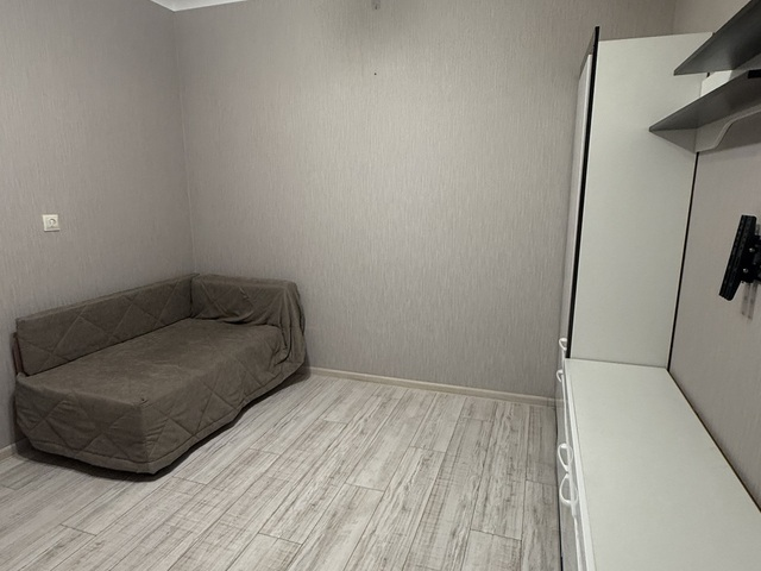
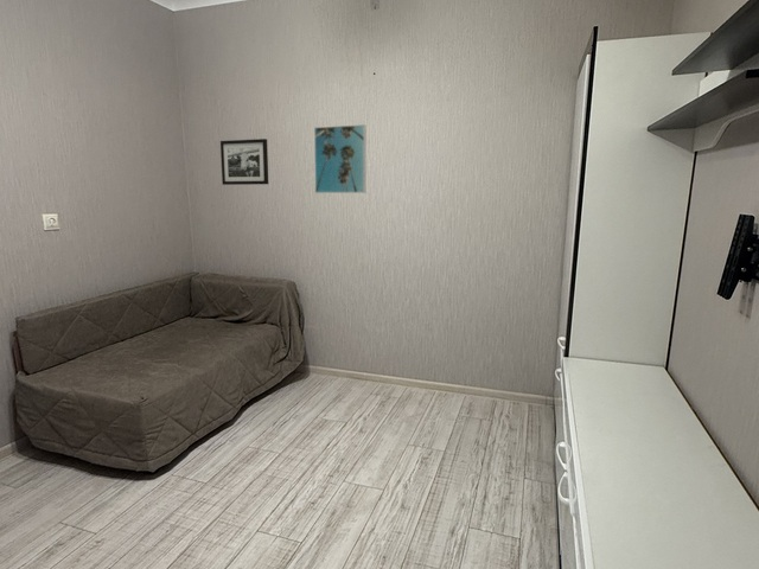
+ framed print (339, 160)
+ picture frame (243, 162)
